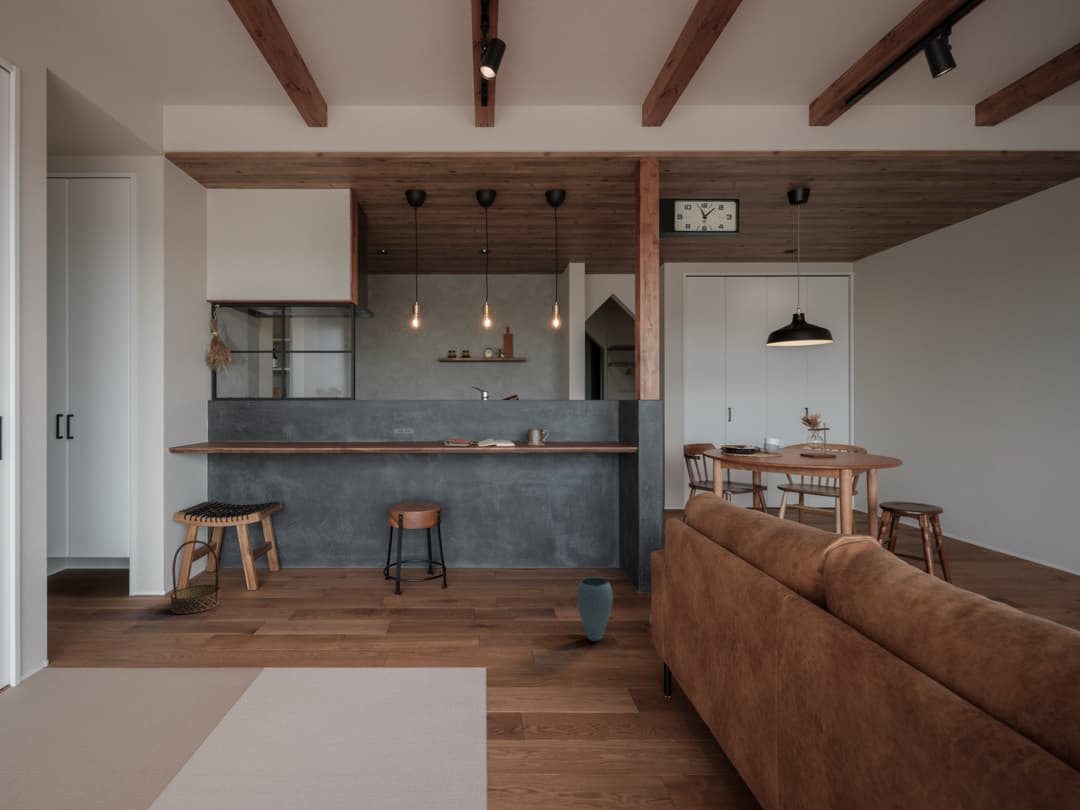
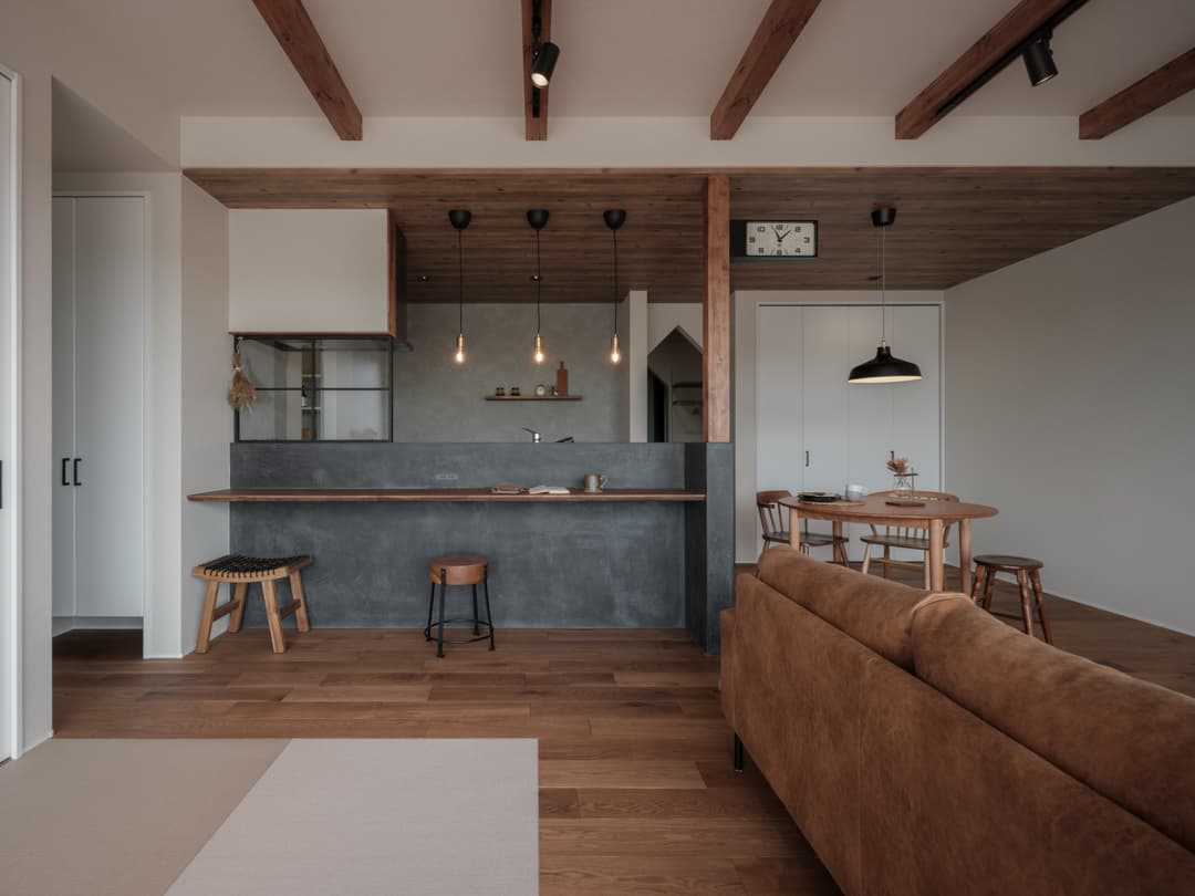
- basket (197, 585)
- vase (594, 610)
